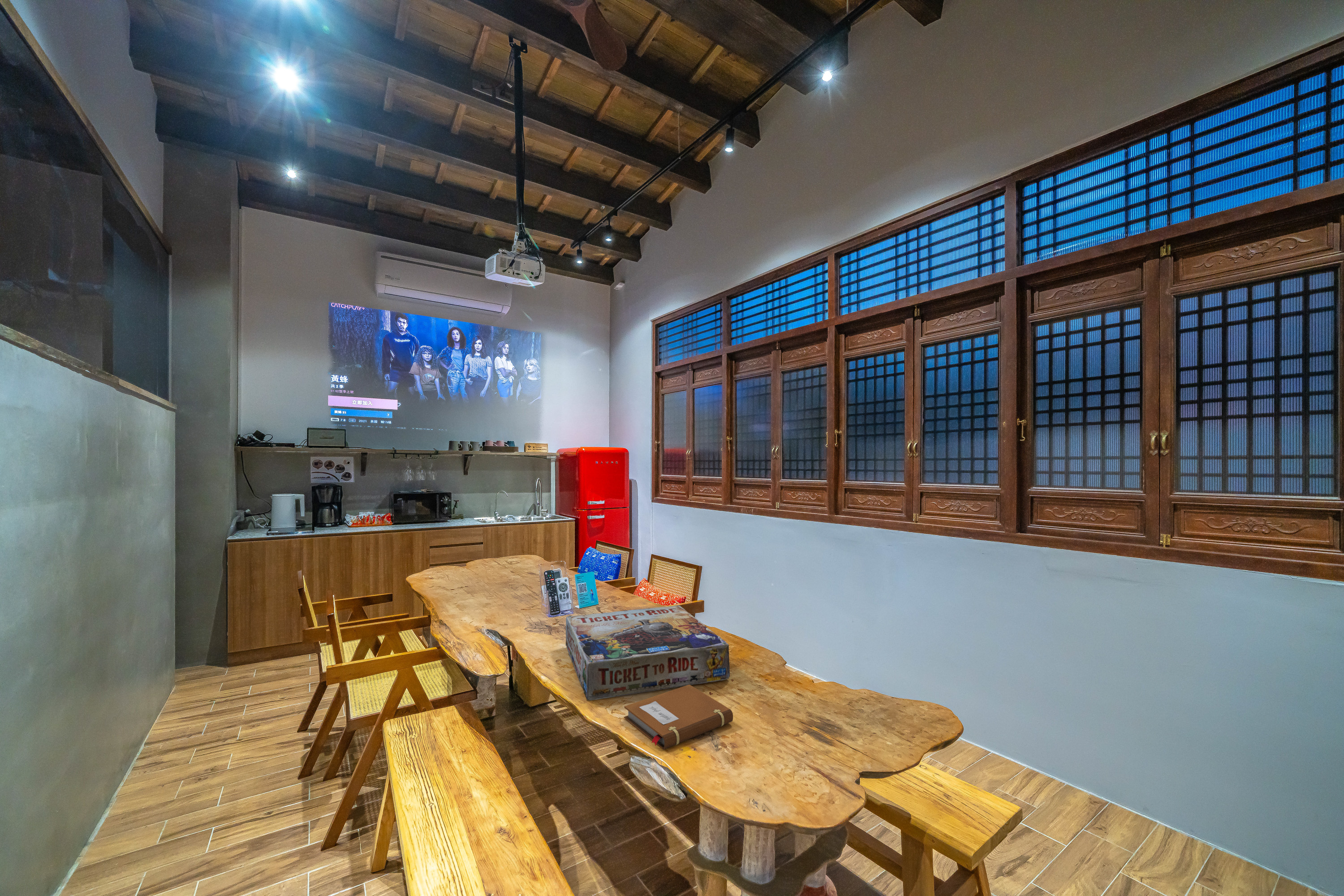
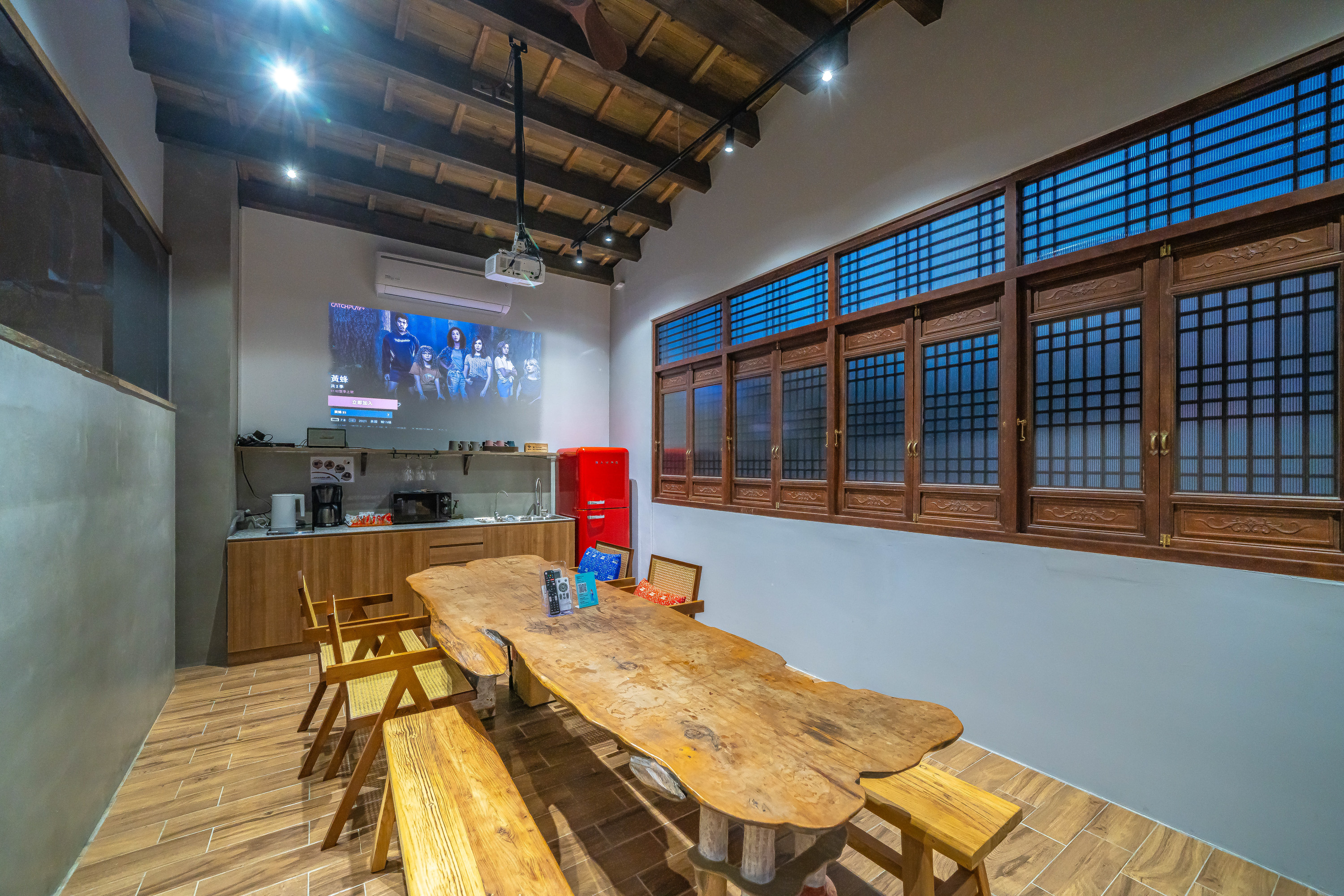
- board game (642, 645)
- notebook (676, 715)
